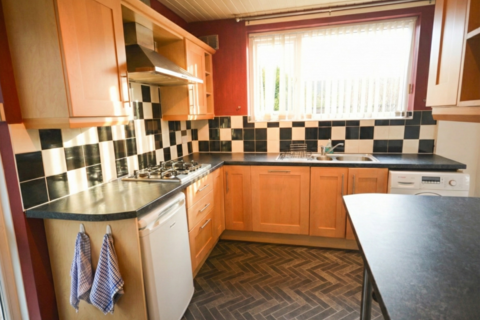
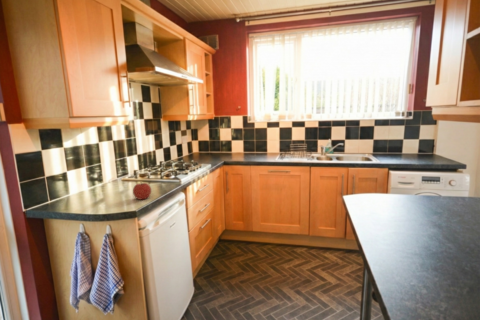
+ fruit (141, 189)
